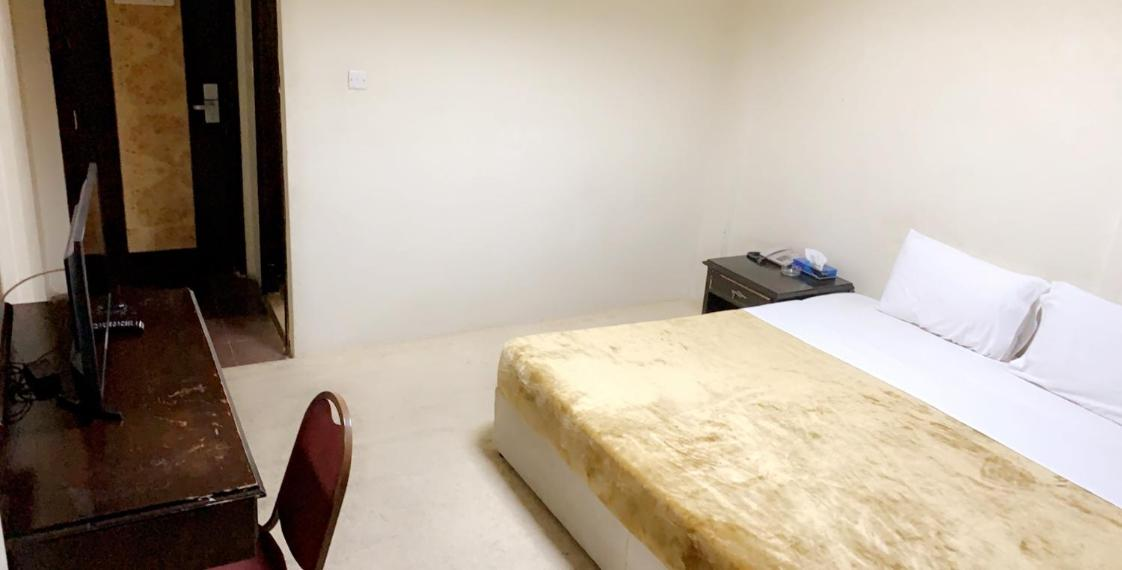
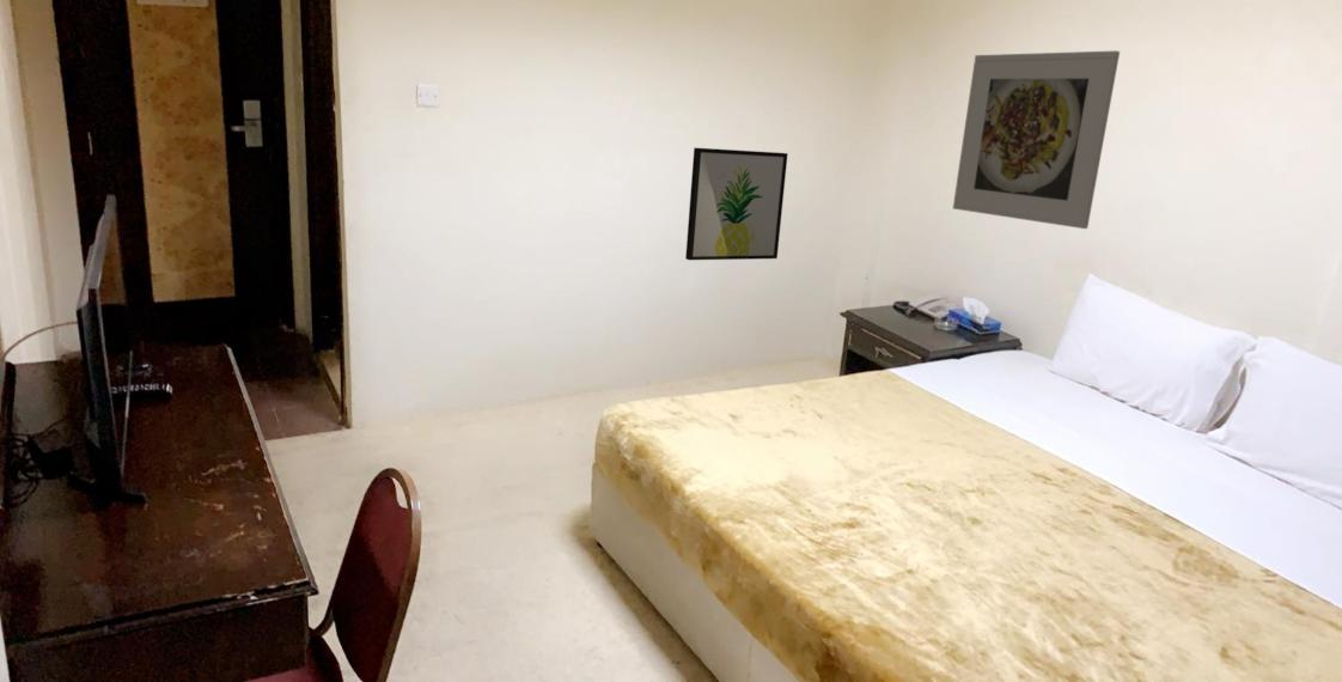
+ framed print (1027, 136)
+ wall art (737, 205)
